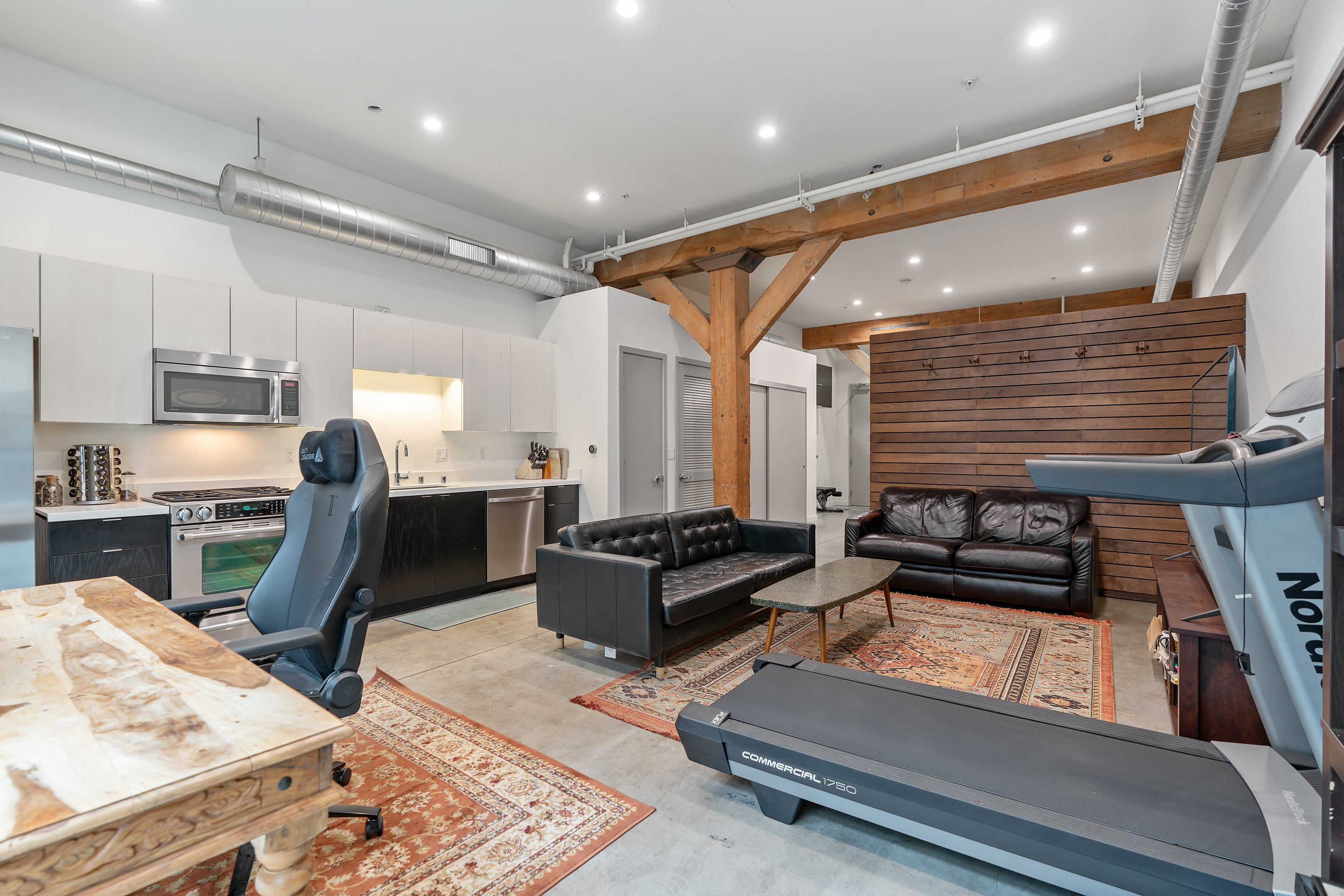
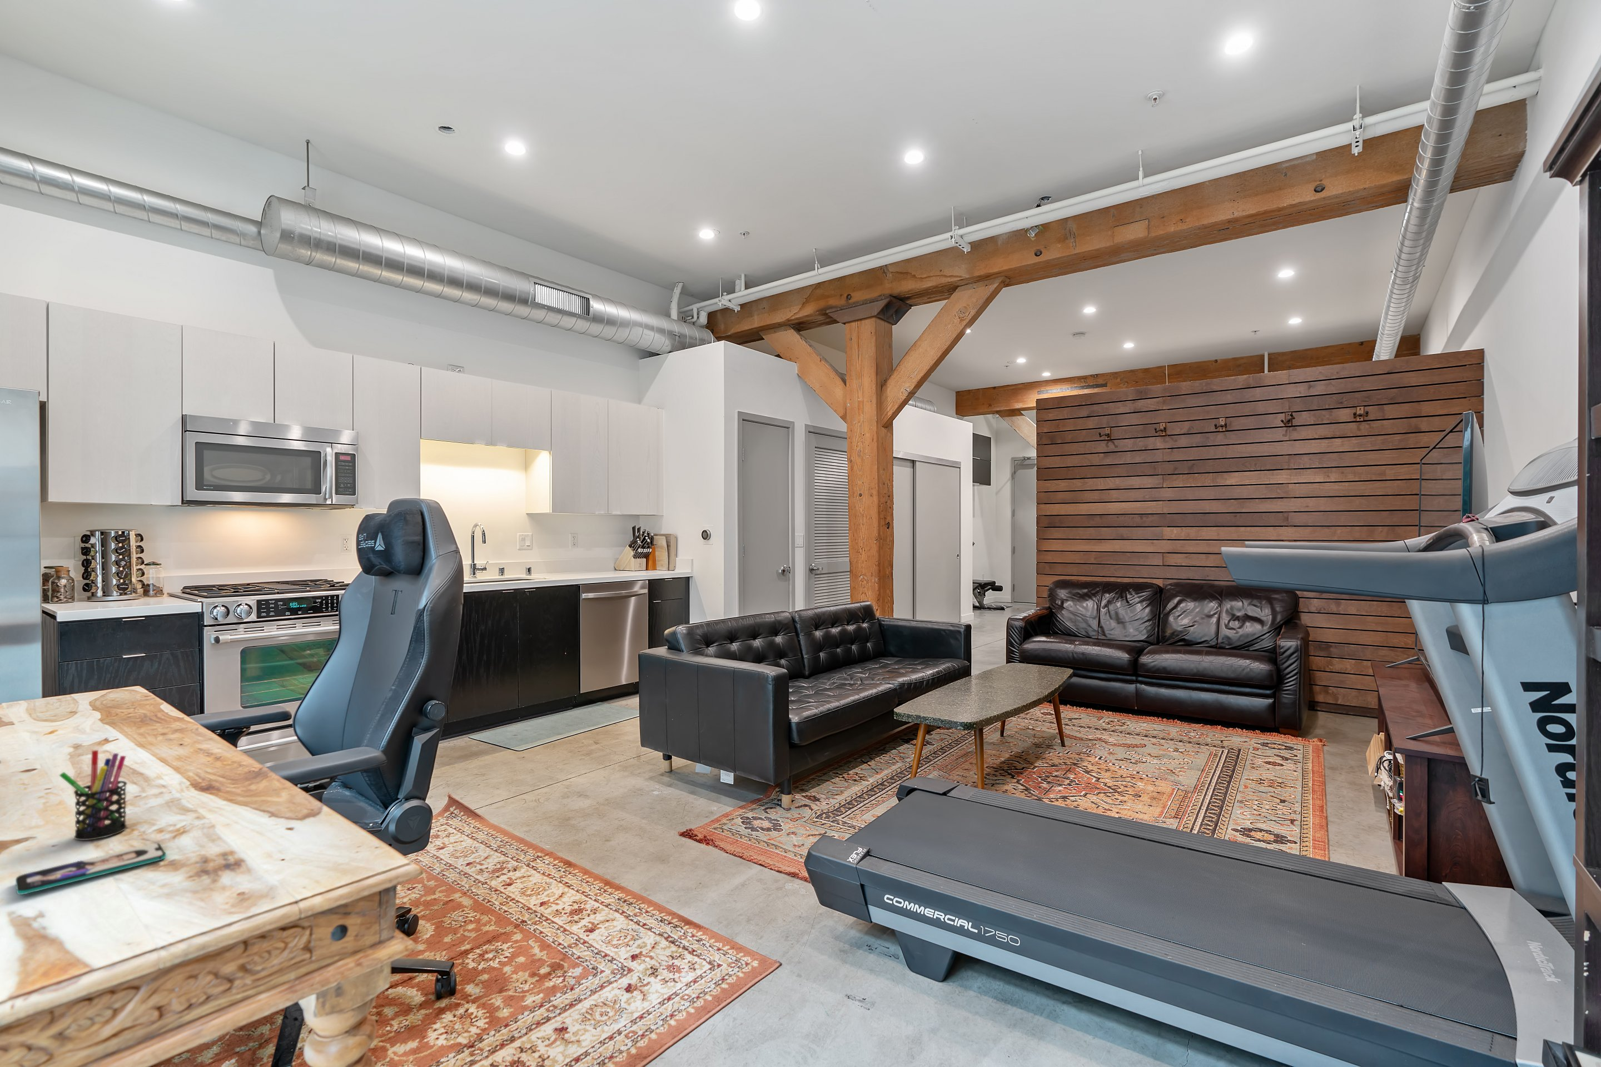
+ pen holder (94, 793)
+ smartphone (93, 867)
